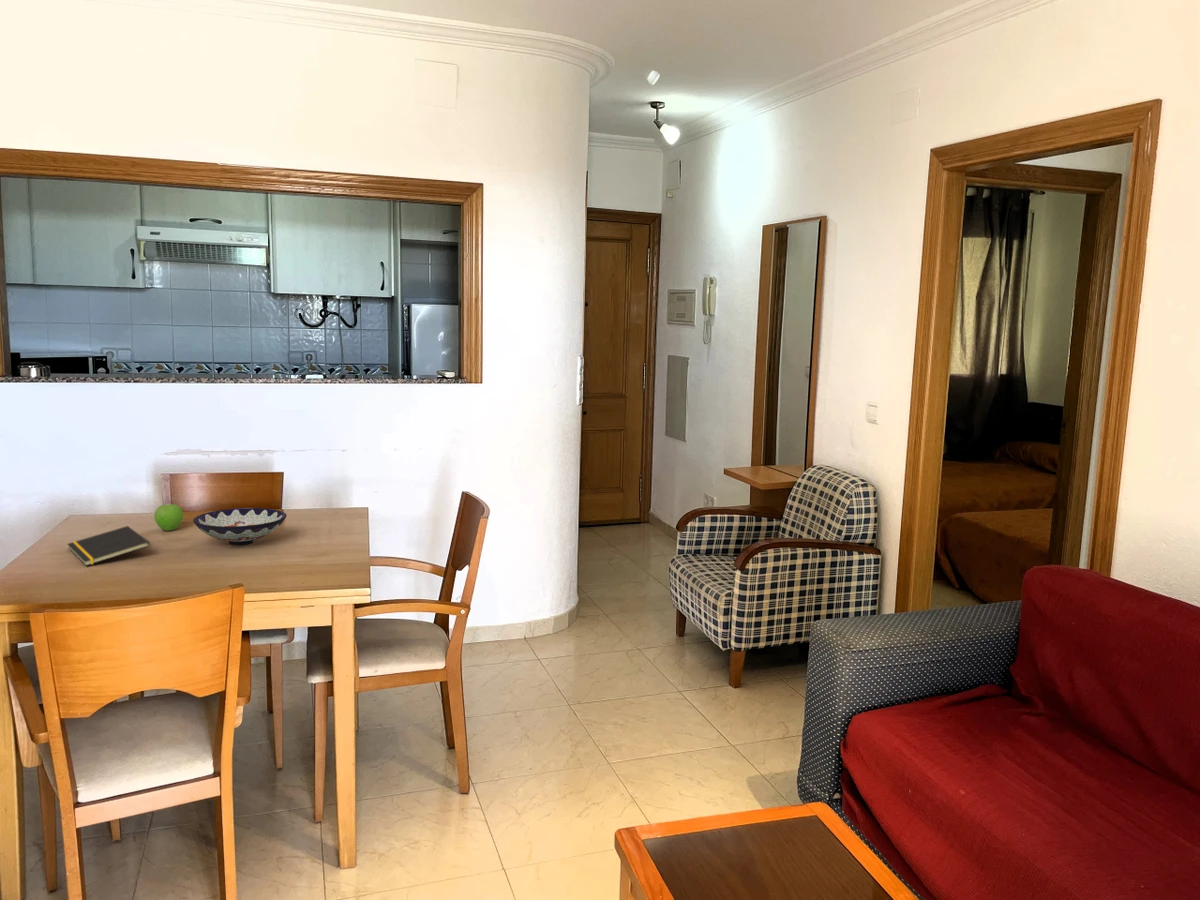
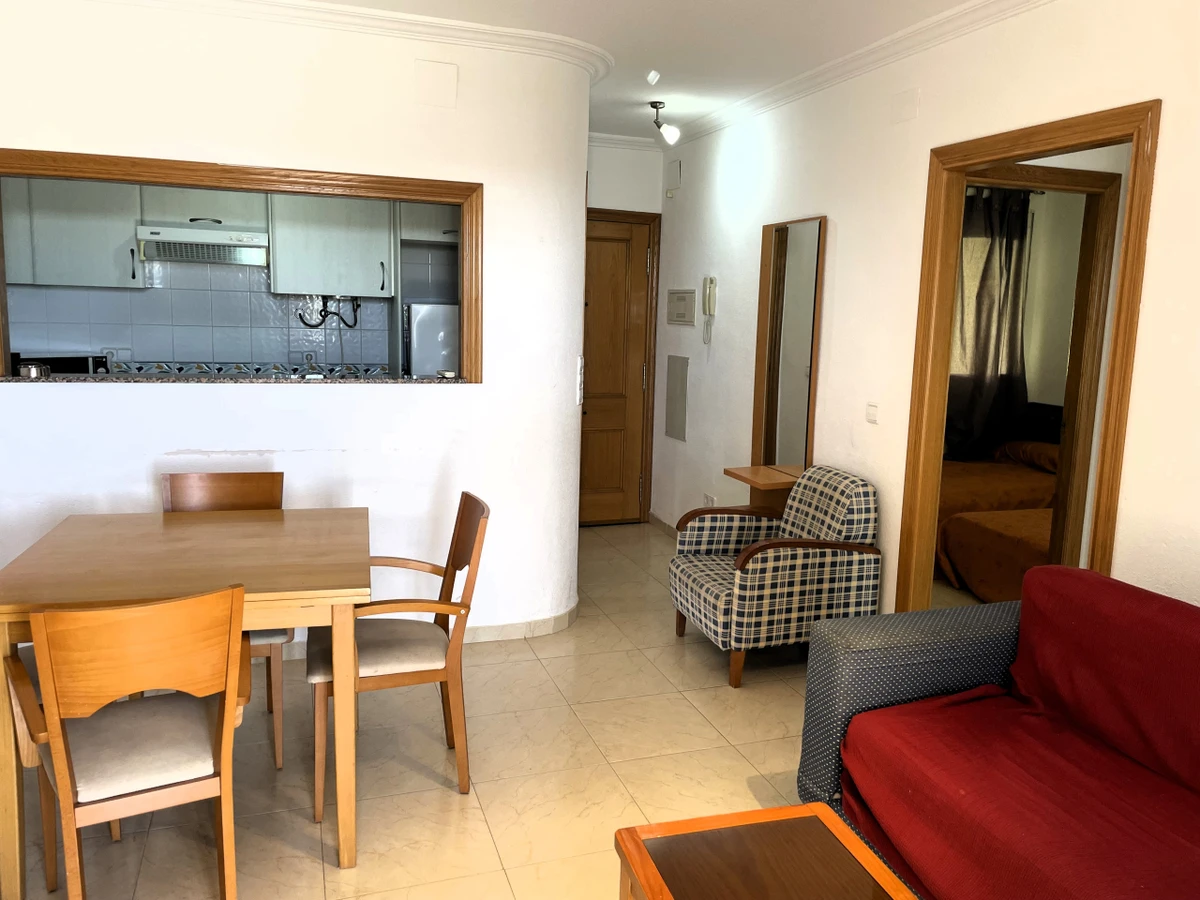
- notepad (108, 544)
- fruit (168, 517)
- bowl (241, 529)
